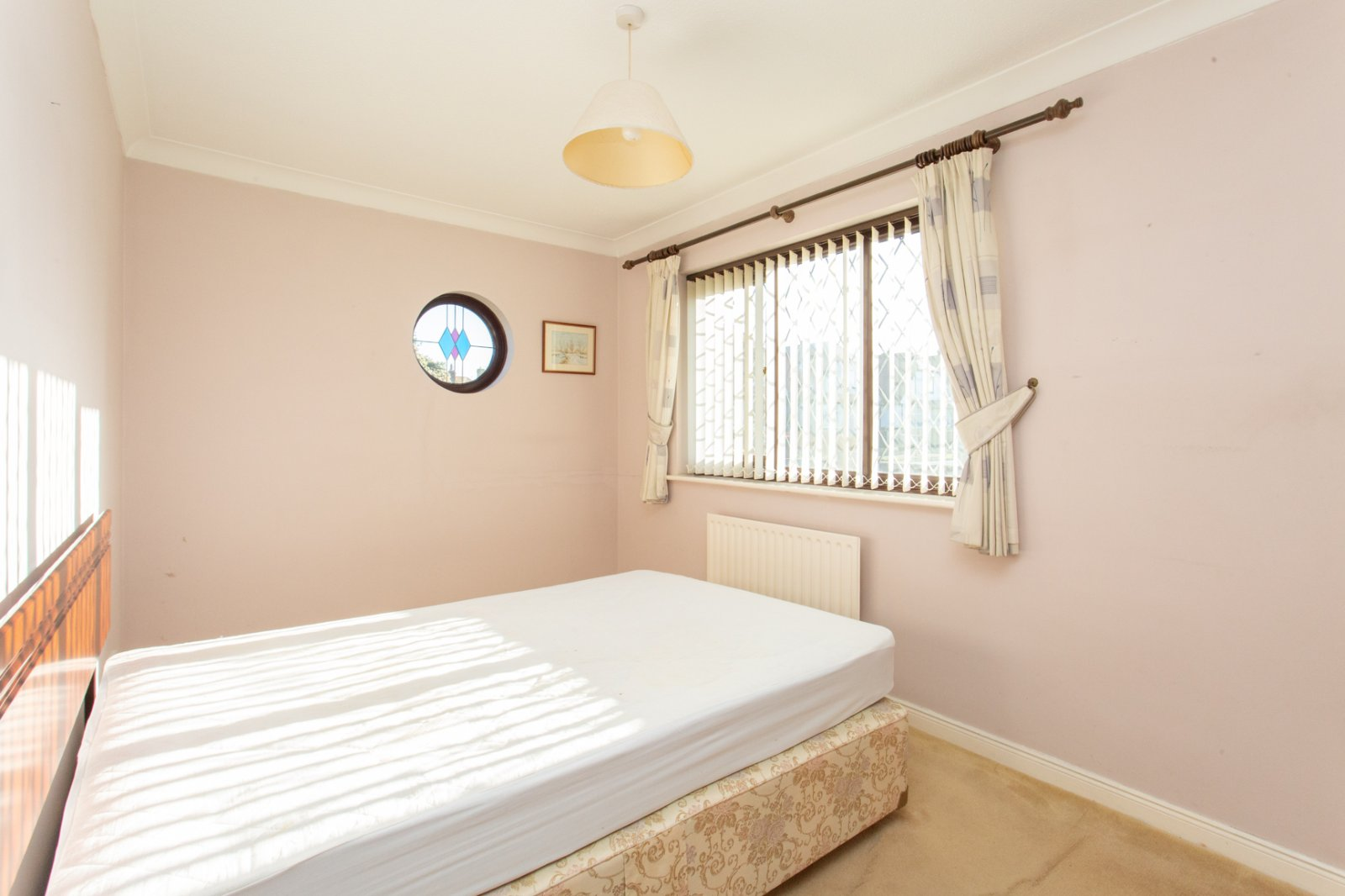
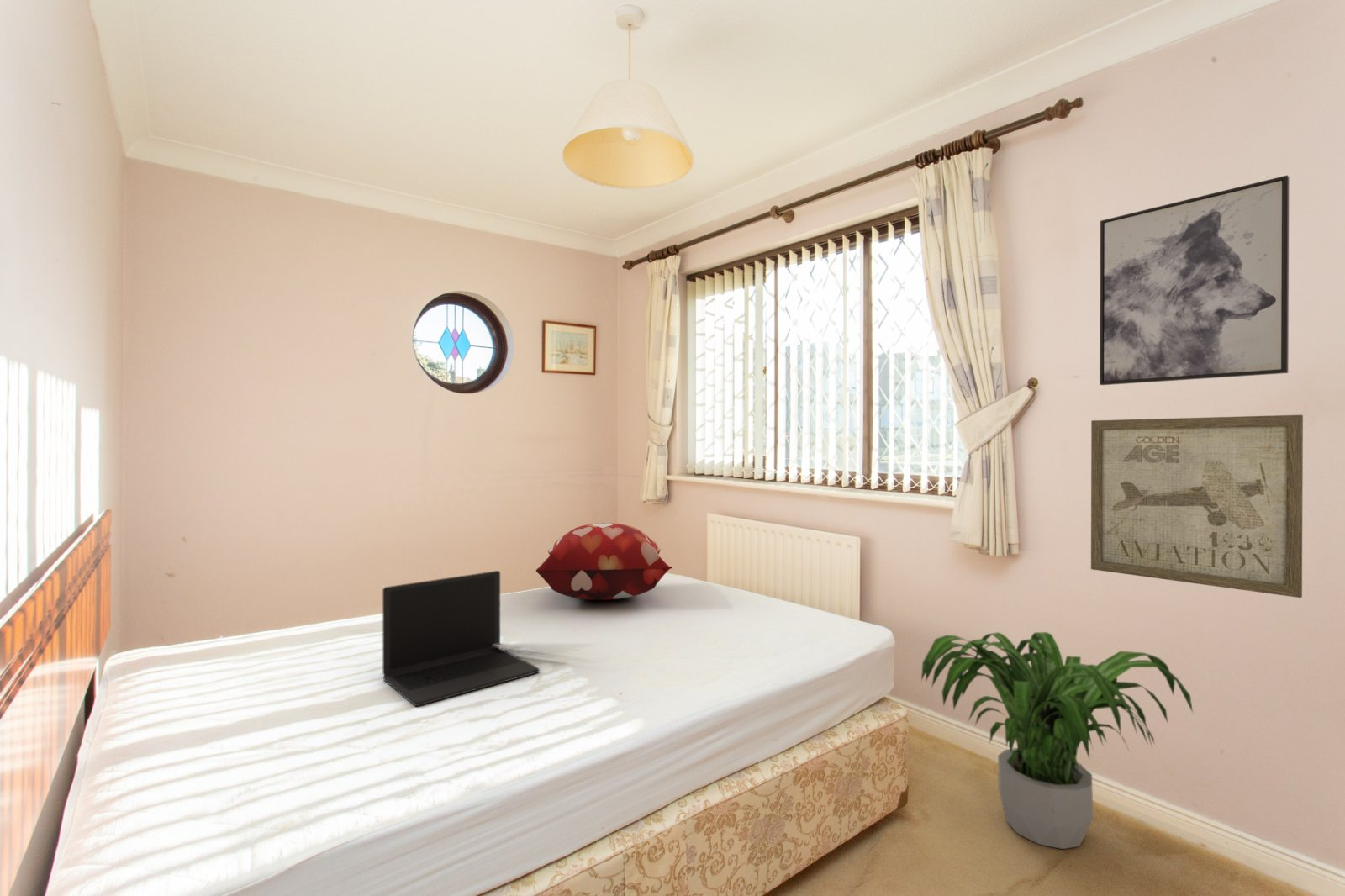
+ wall art (1186, 499)
+ potted plant (1052, 737)
+ decorative pillow (605, 559)
+ wall art (1185, 290)
+ laptop (462, 630)
